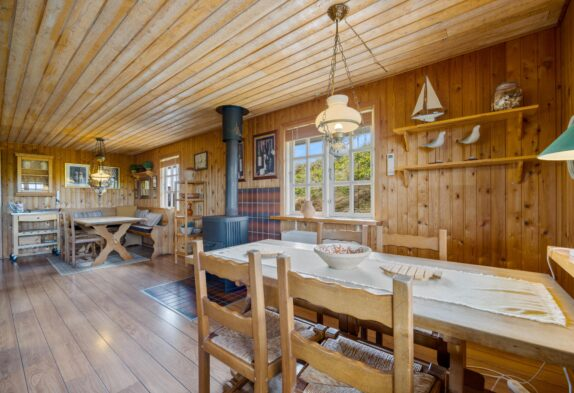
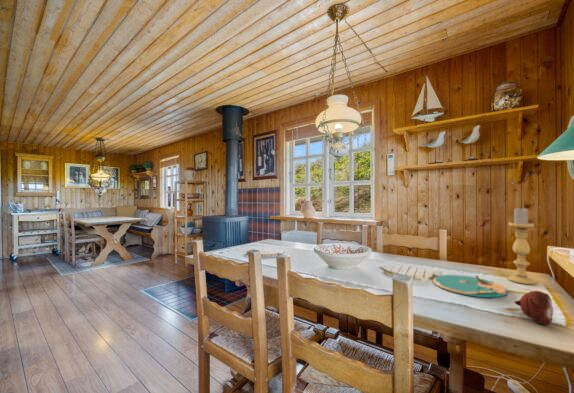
+ plate (467, 280)
+ teapot (531, 305)
+ candle holder (521, 244)
